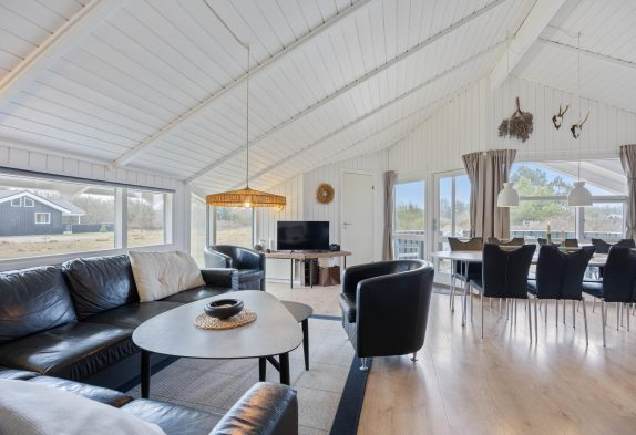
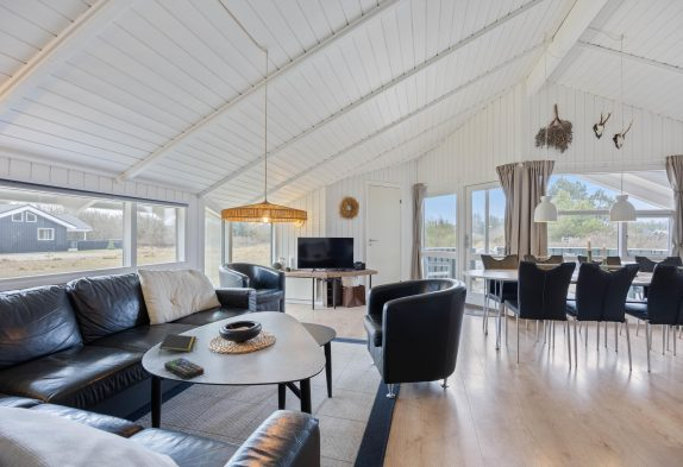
+ remote control (183, 367)
+ notepad (178, 342)
